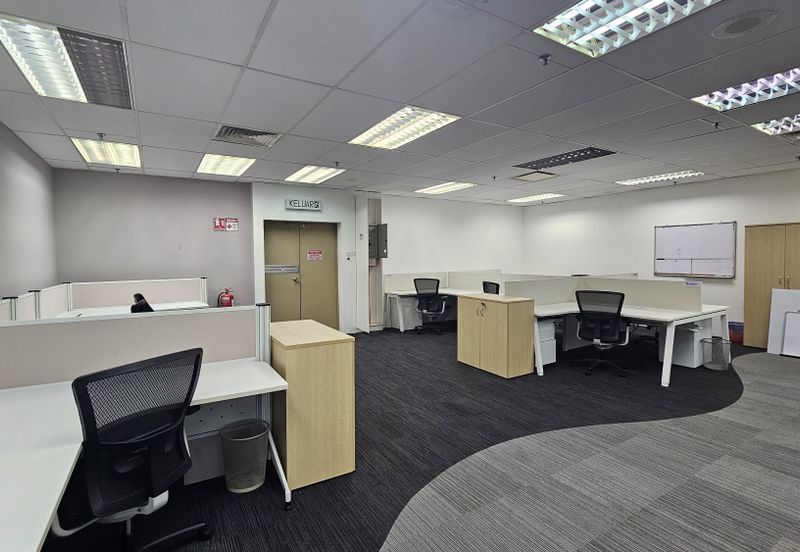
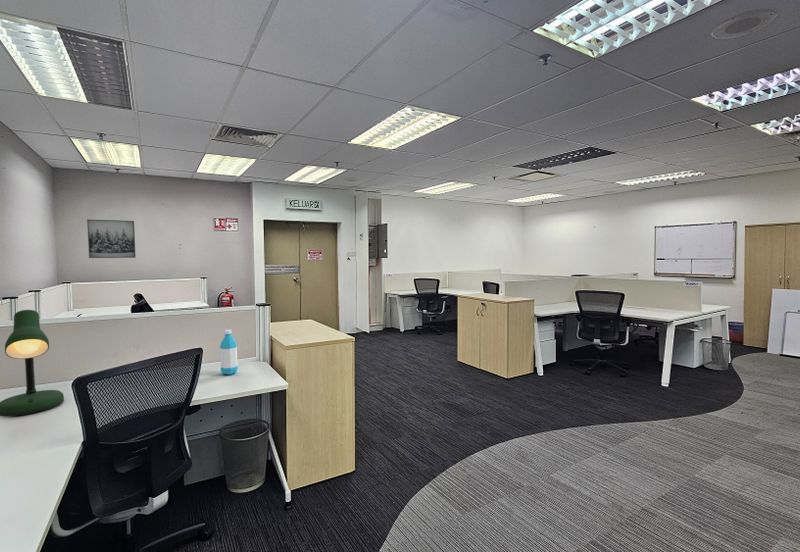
+ water bottle (228, 351)
+ wall art (112, 239)
+ desk lamp (28, 359)
